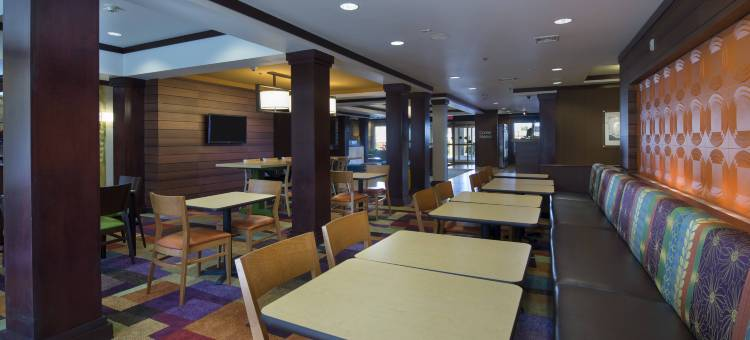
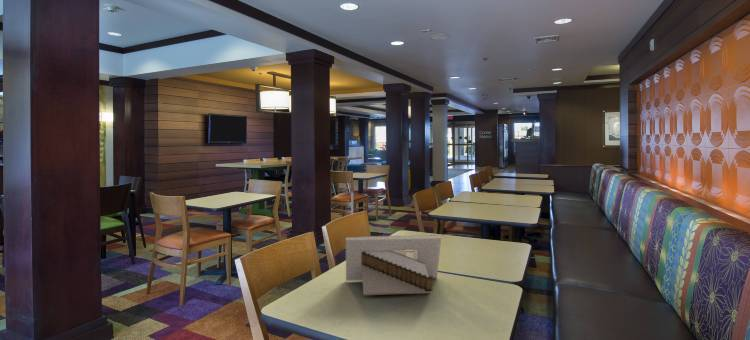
+ architectural model (392, 257)
